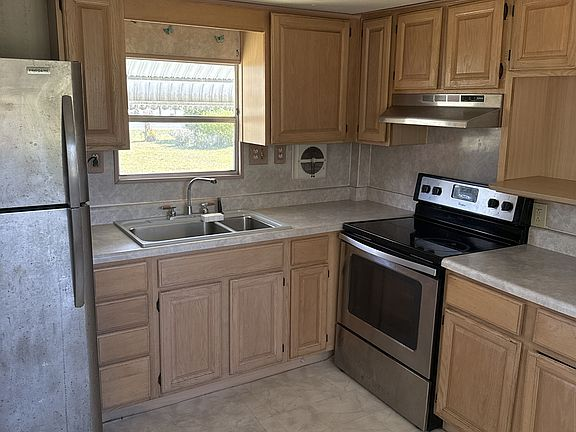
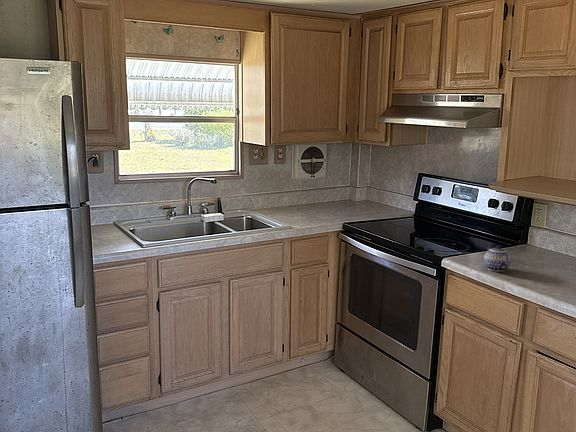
+ teapot (497, 257)
